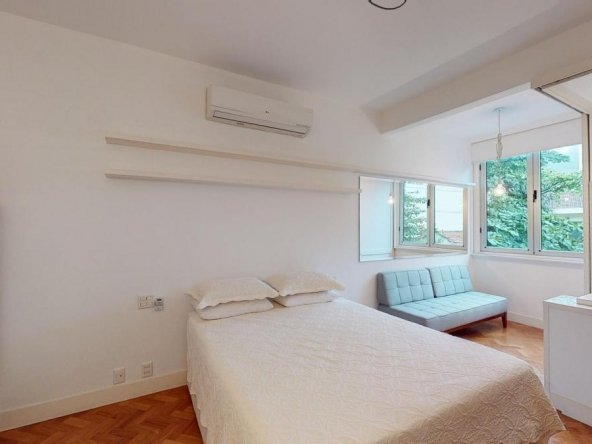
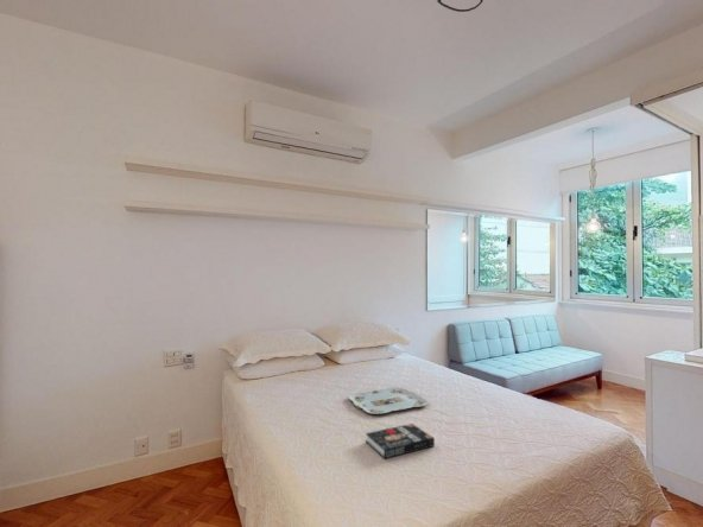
+ book (399, 439)
+ serving tray (387, 400)
